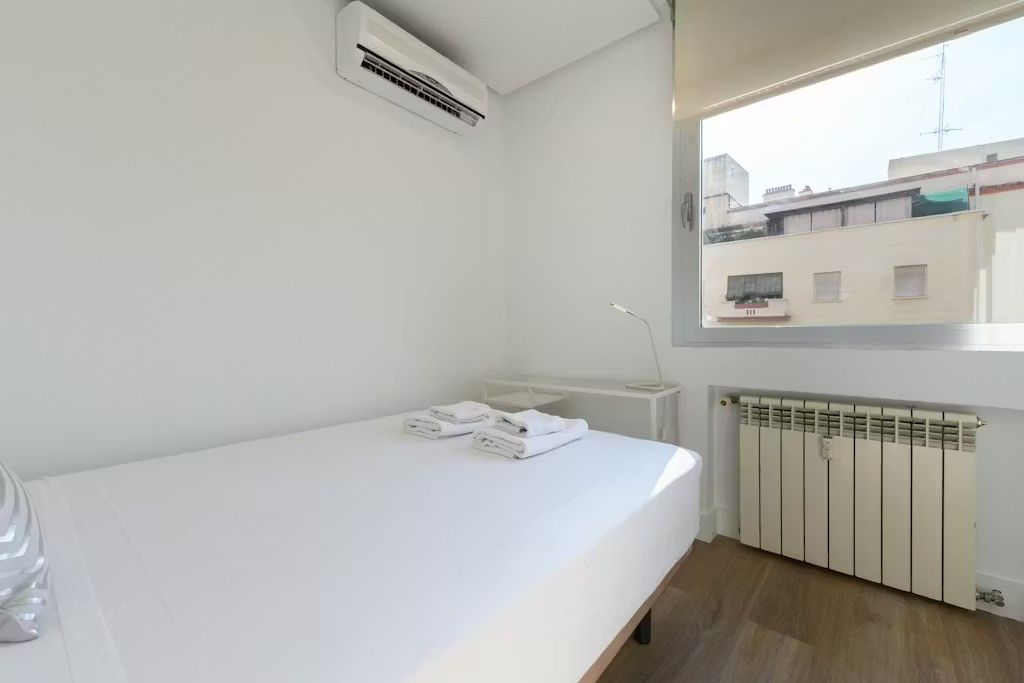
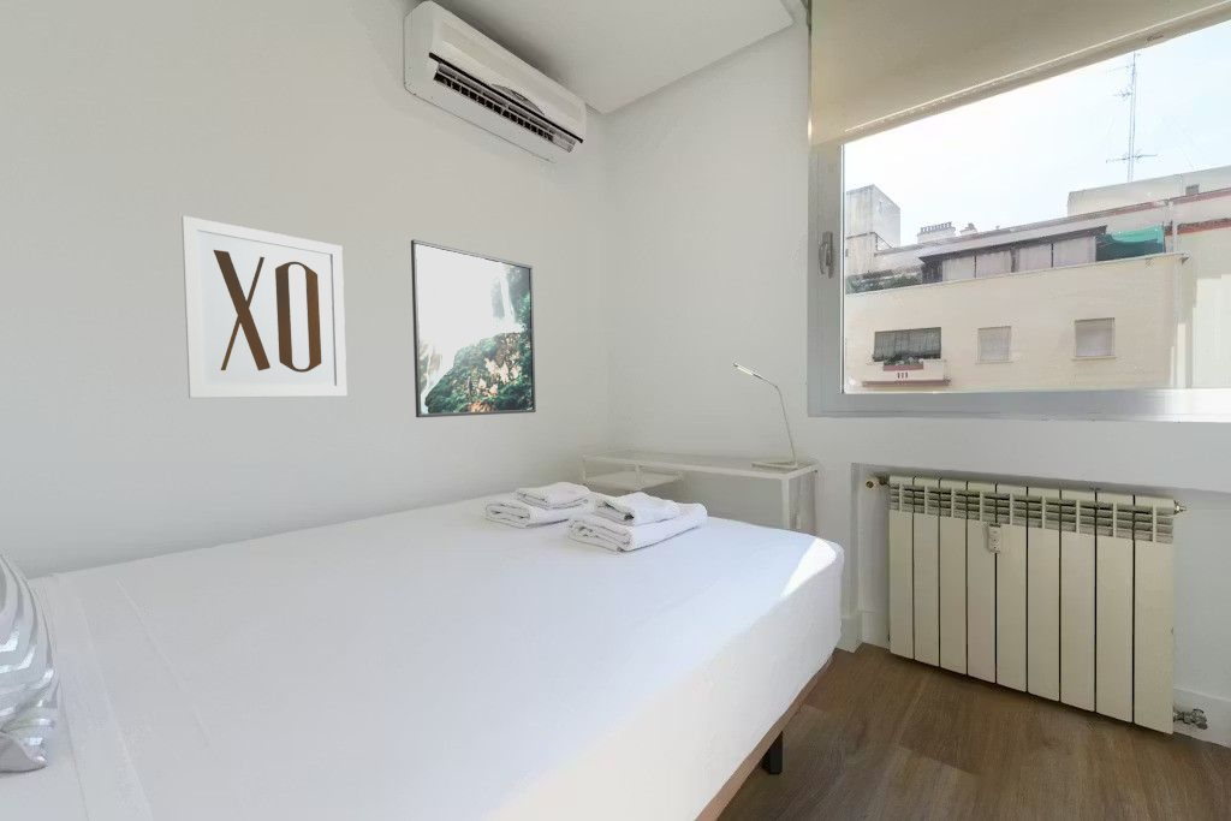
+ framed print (478, 334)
+ wall art (272, 315)
